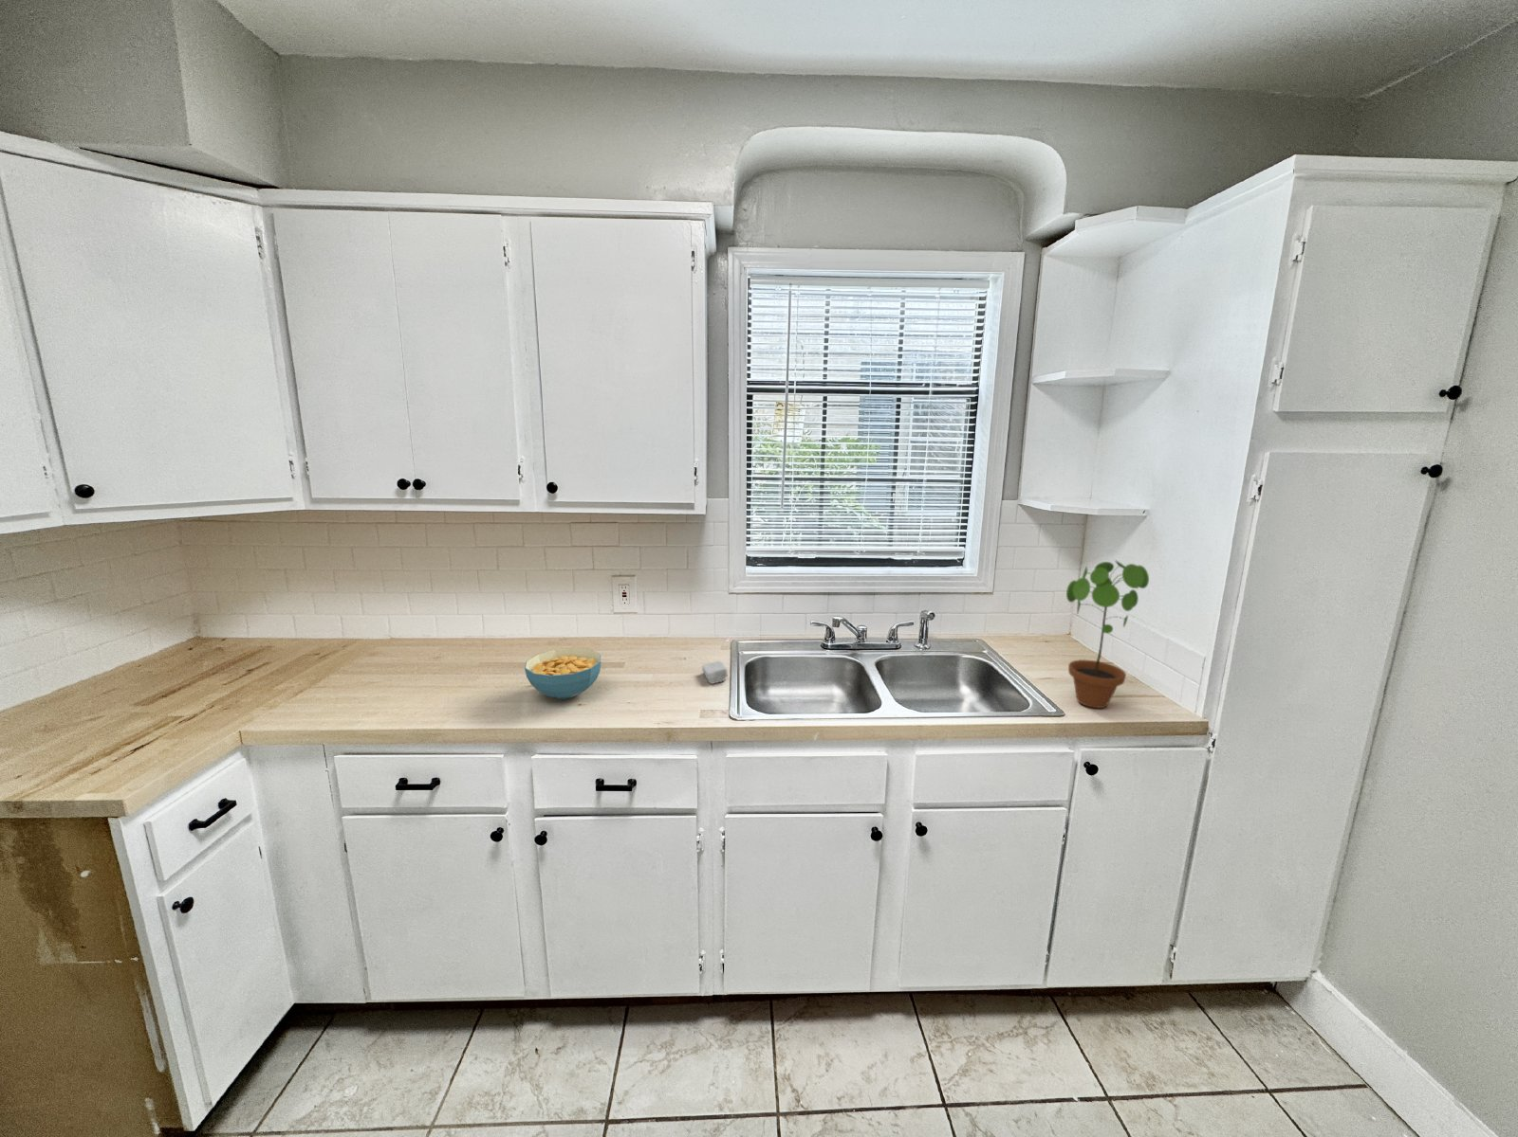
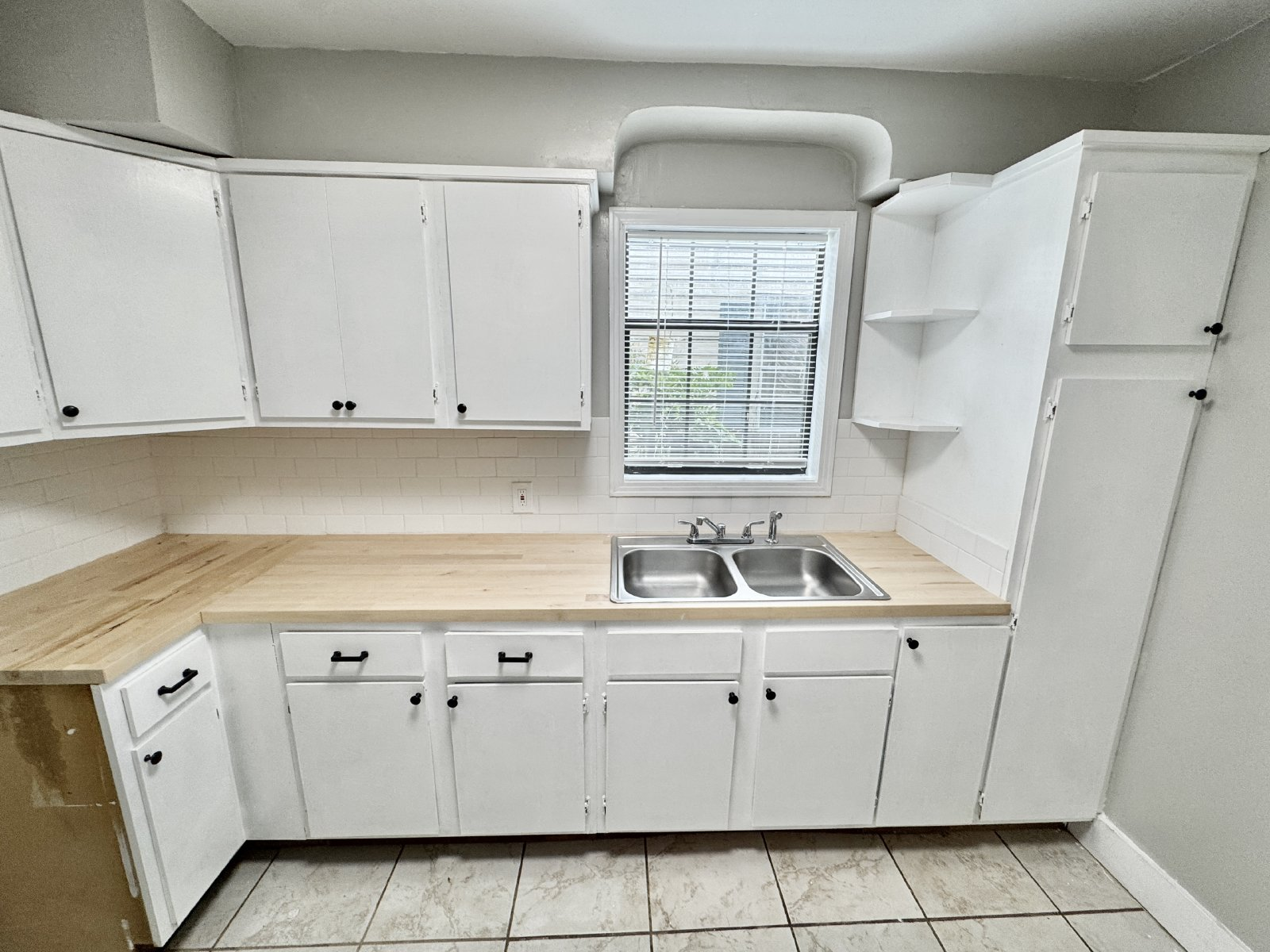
- cereal bowl (564, 677)
- potted plant (1102, 632)
- soap bar (715, 670)
